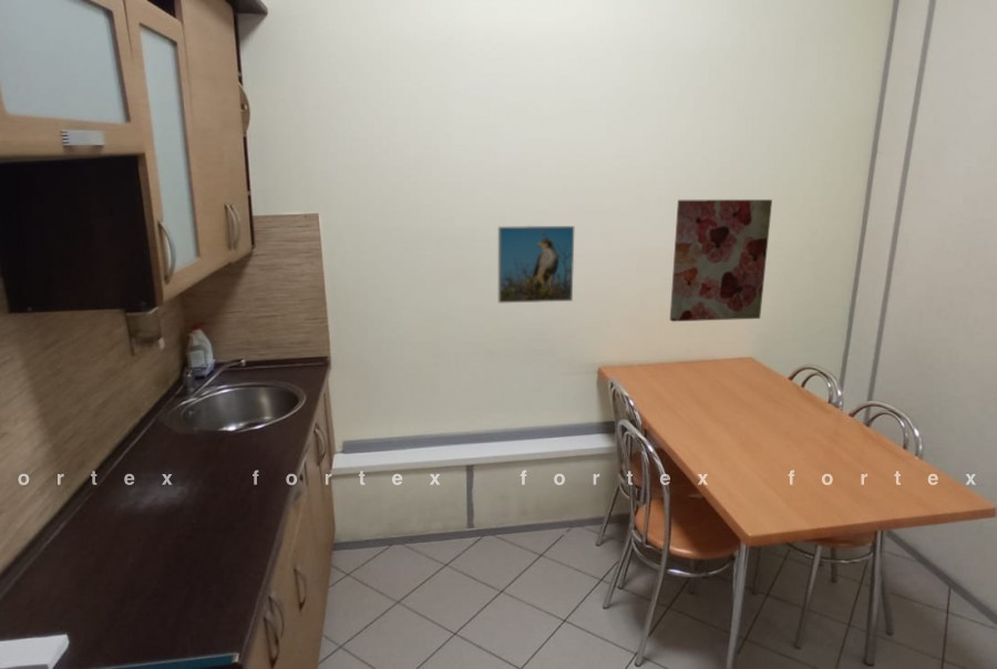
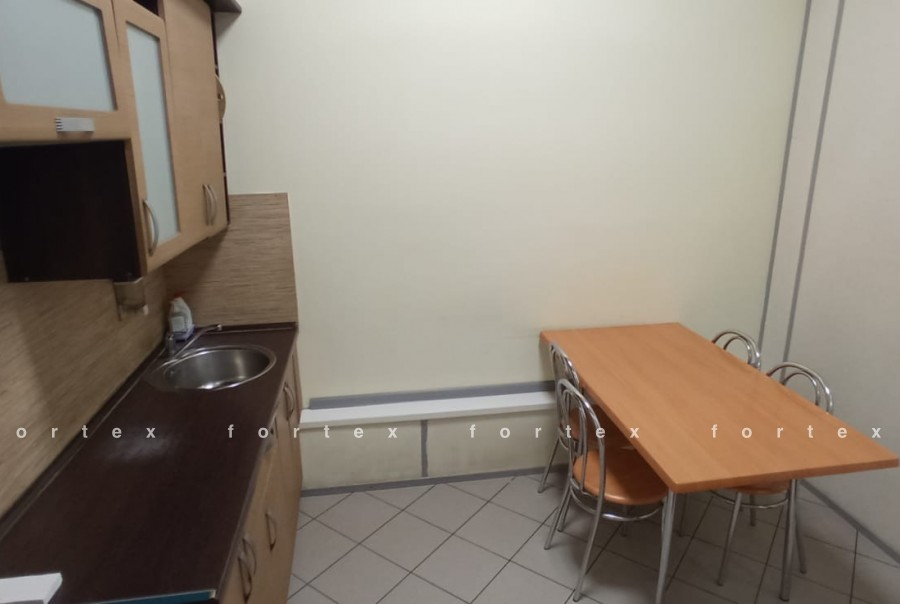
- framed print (535, 264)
- wall art (720, 260)
